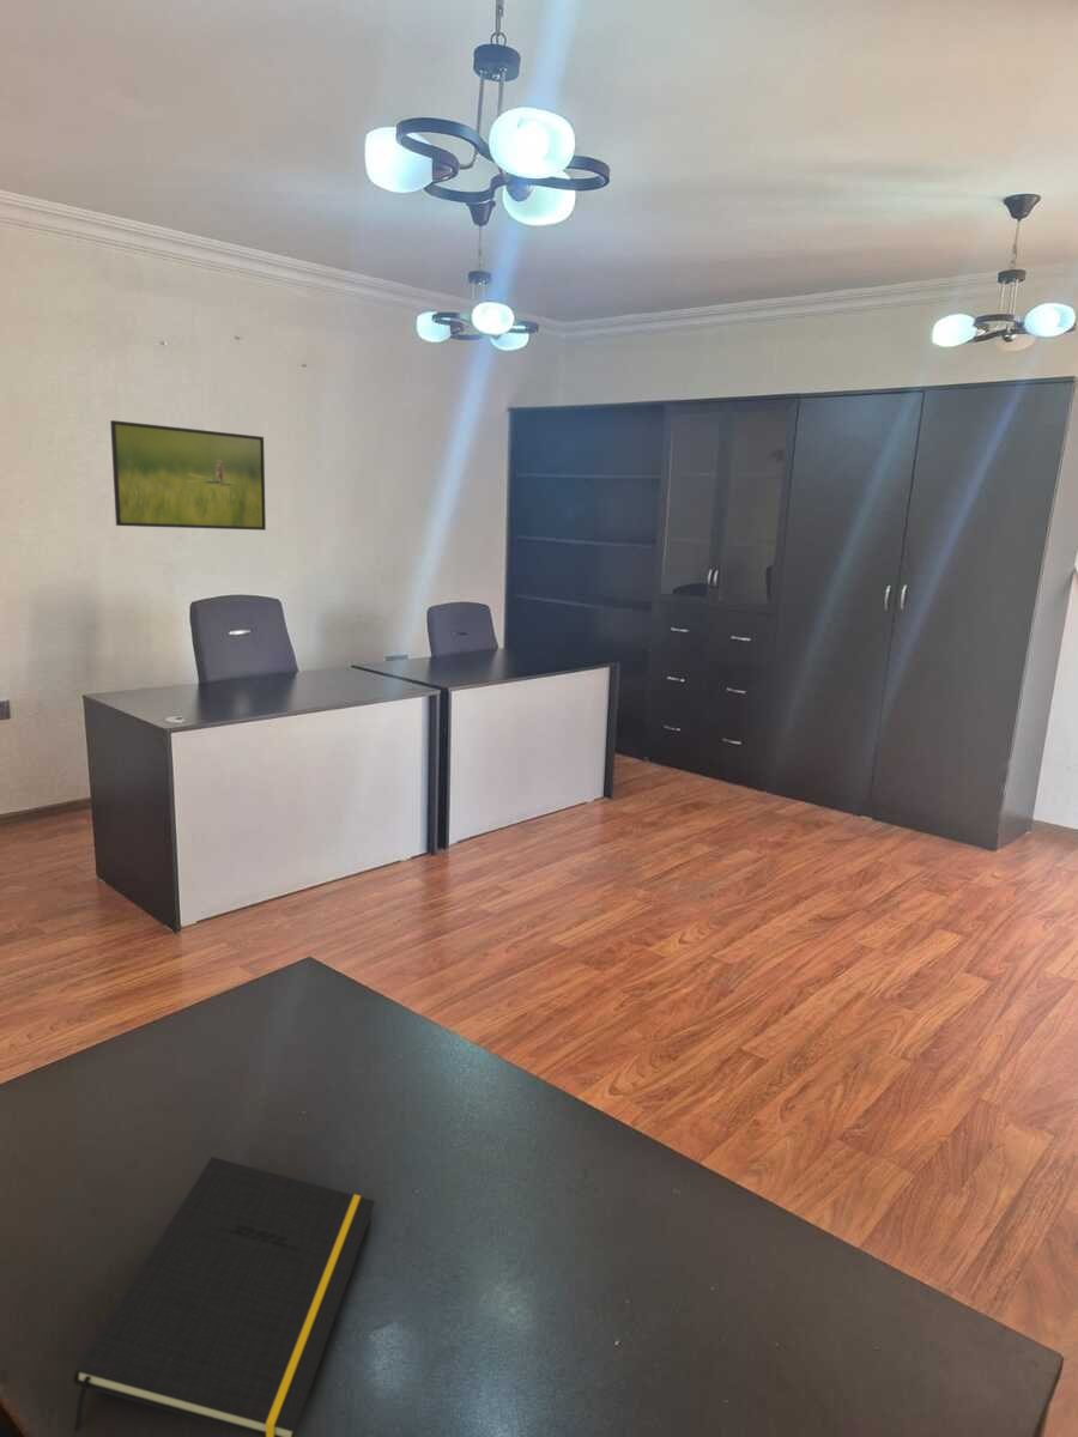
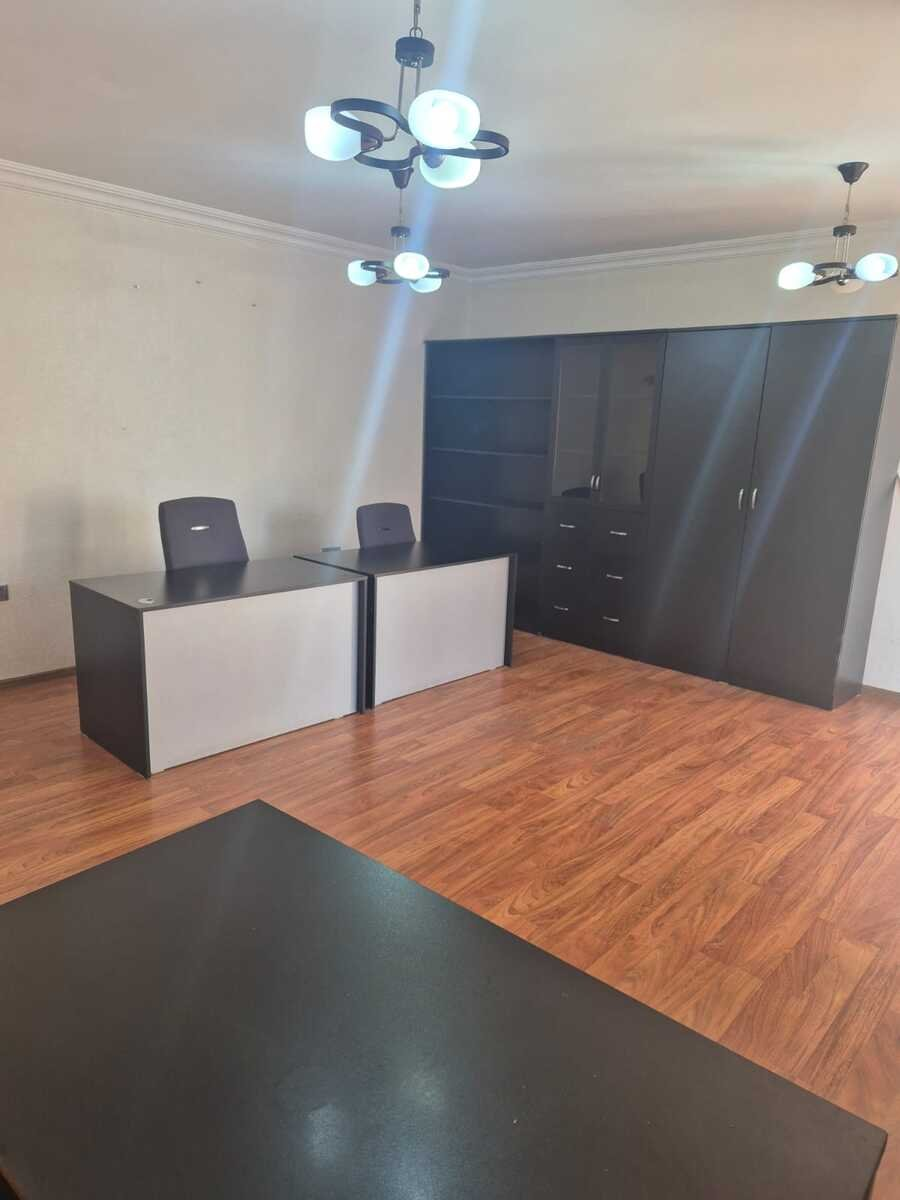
- notepad (244, 1279)
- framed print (193, 479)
